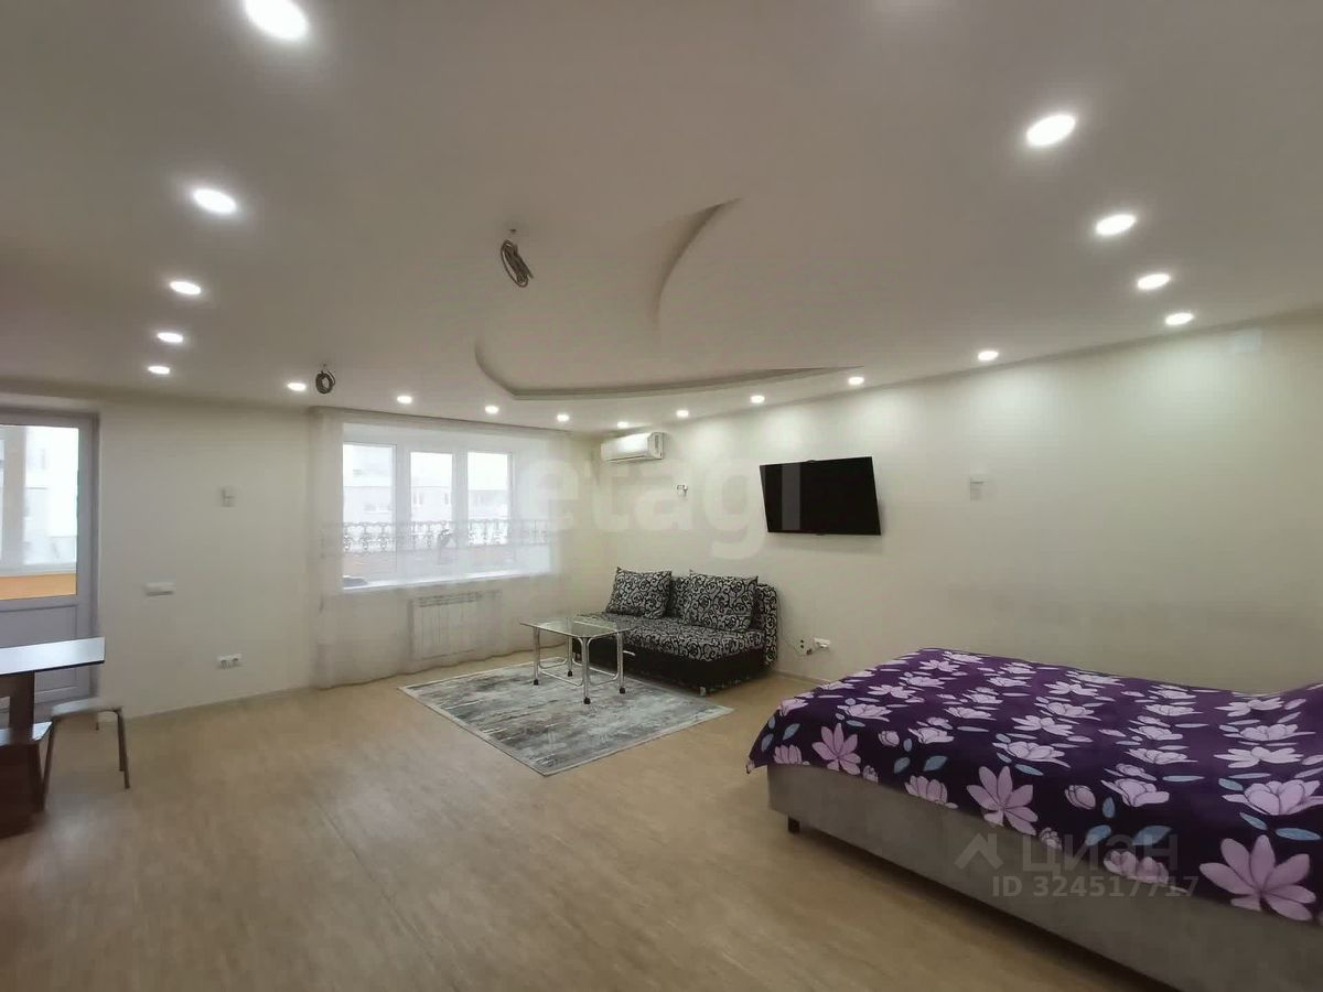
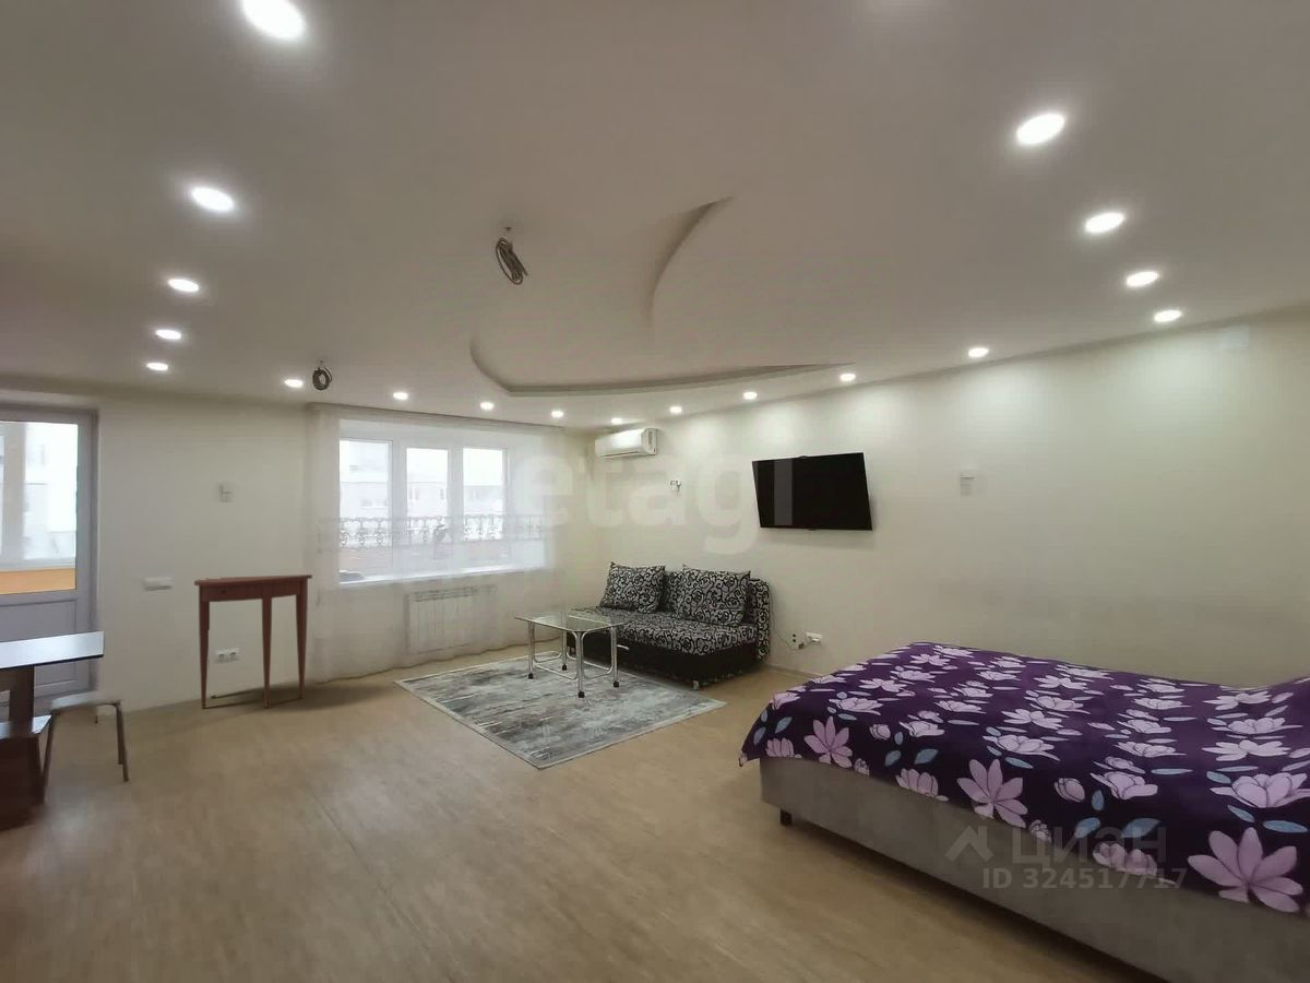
+ console table (262, 638)
